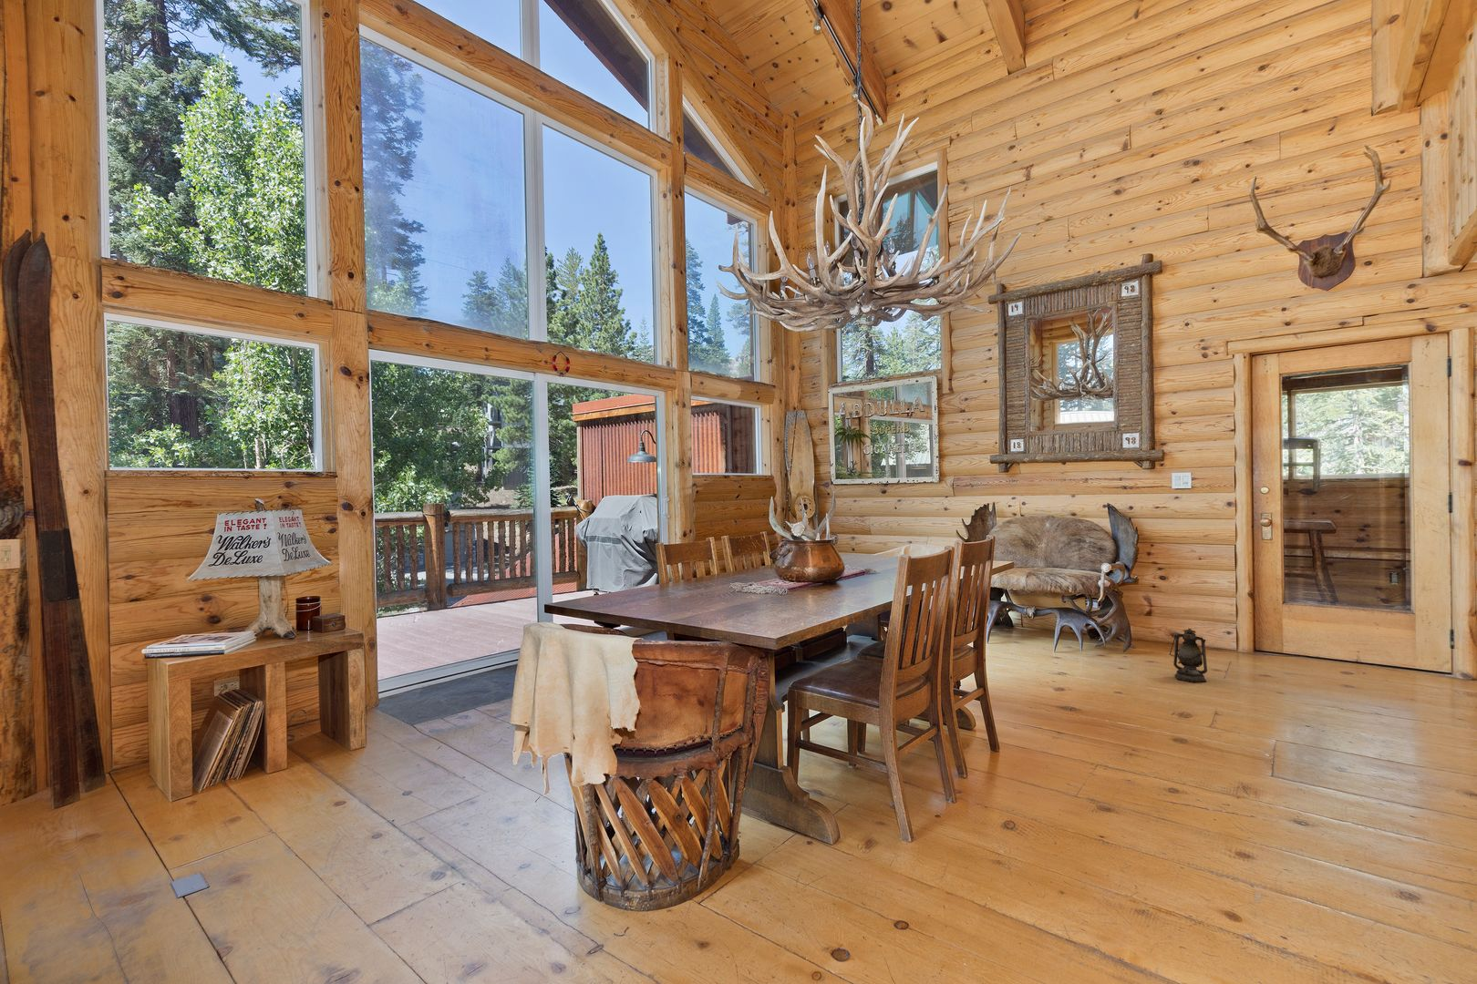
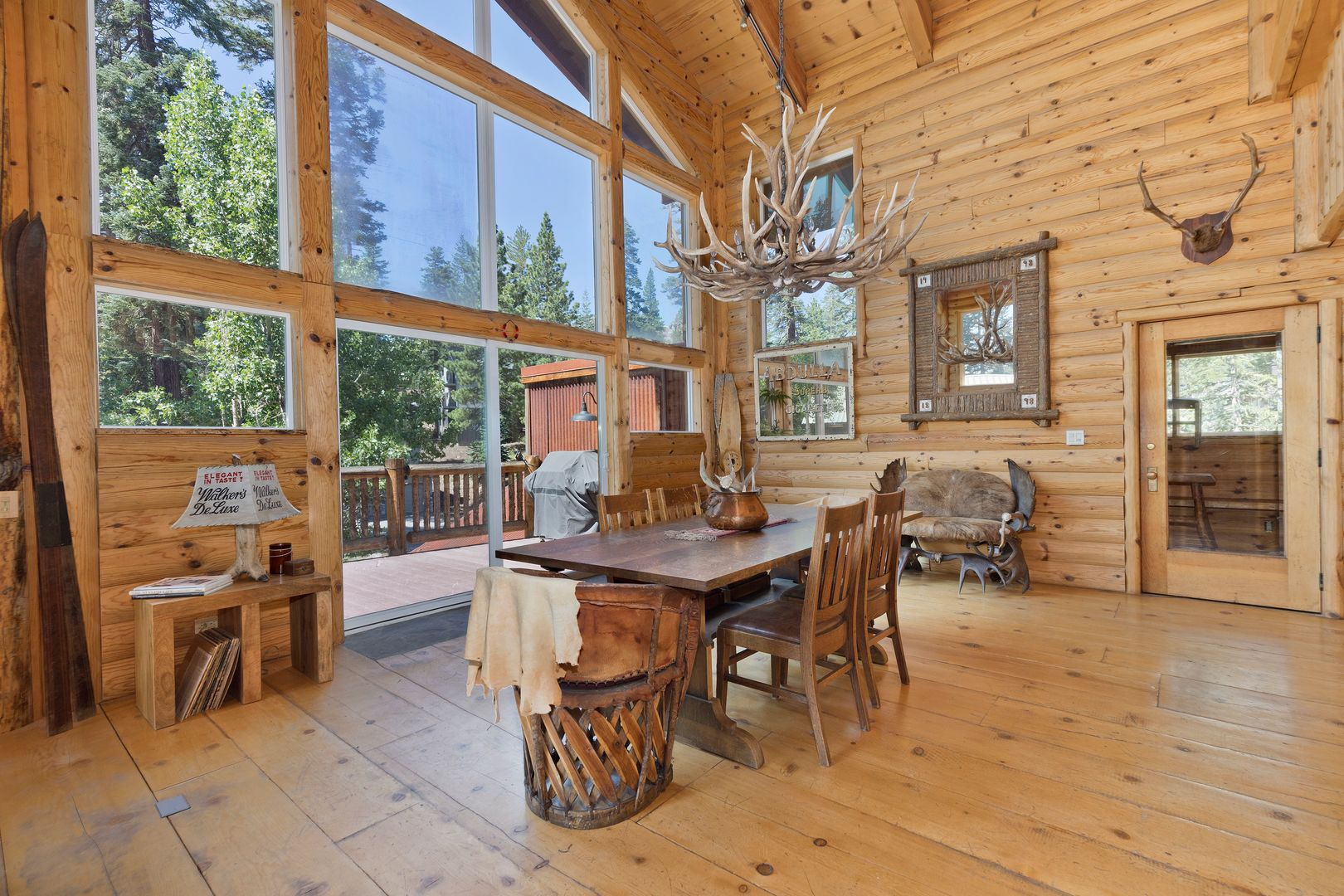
- lantern (1190, 653)
